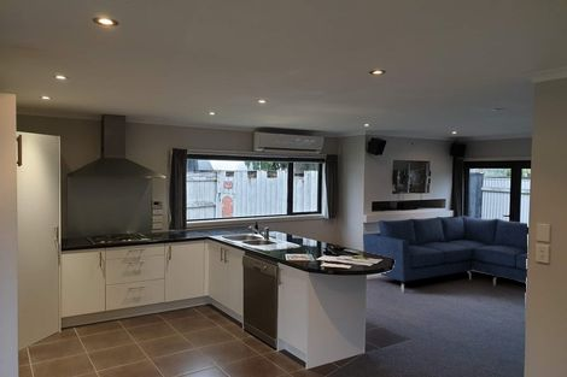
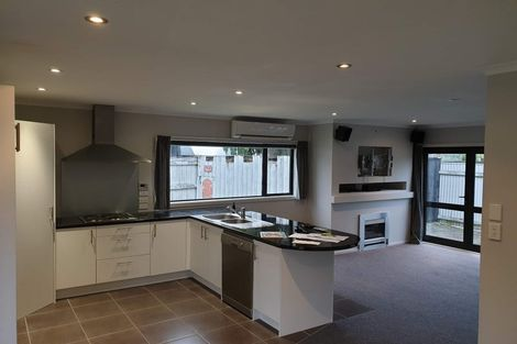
- sofa (479, 255)
